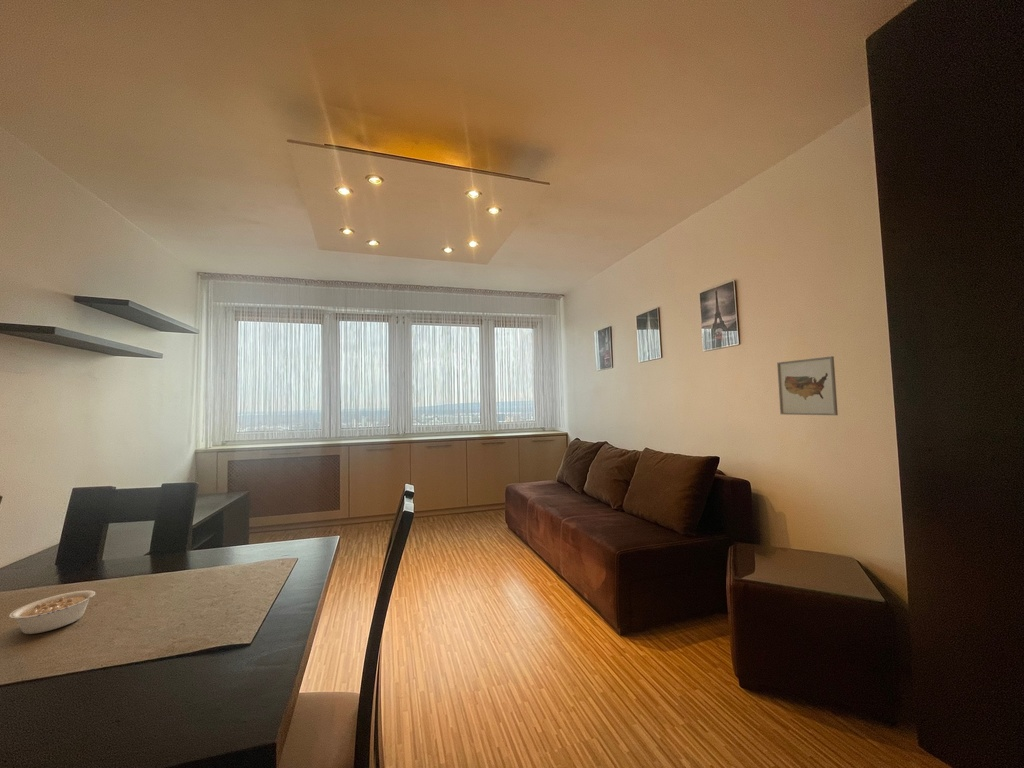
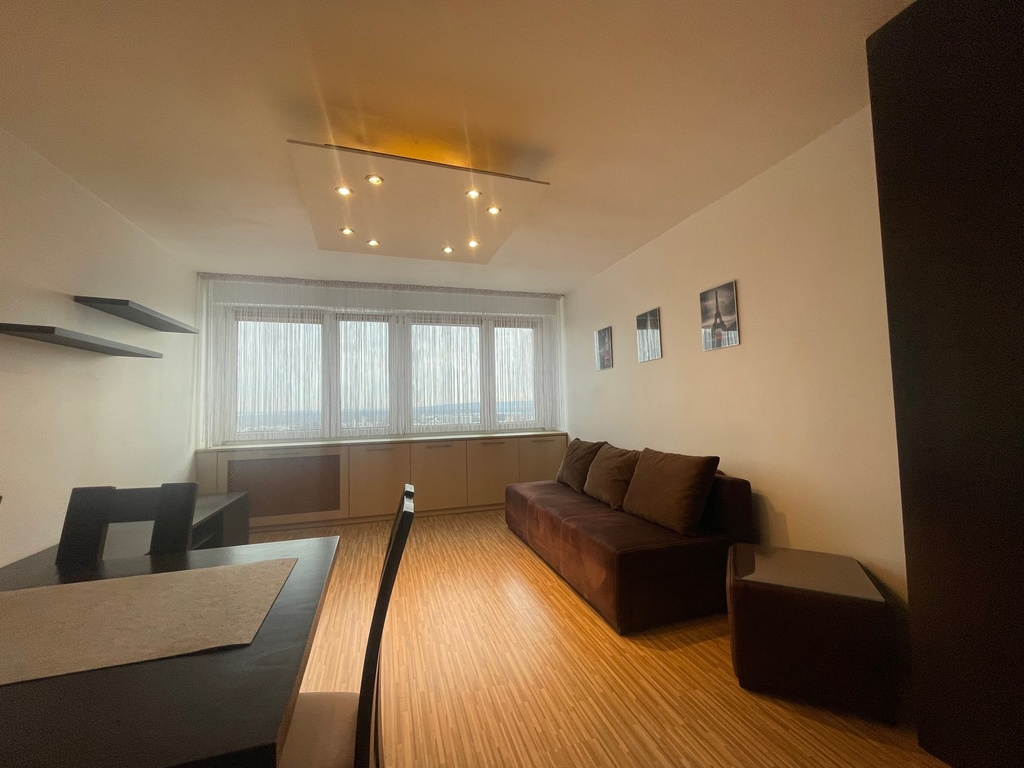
- wall art (805, 387)
- legume (57, 610)
